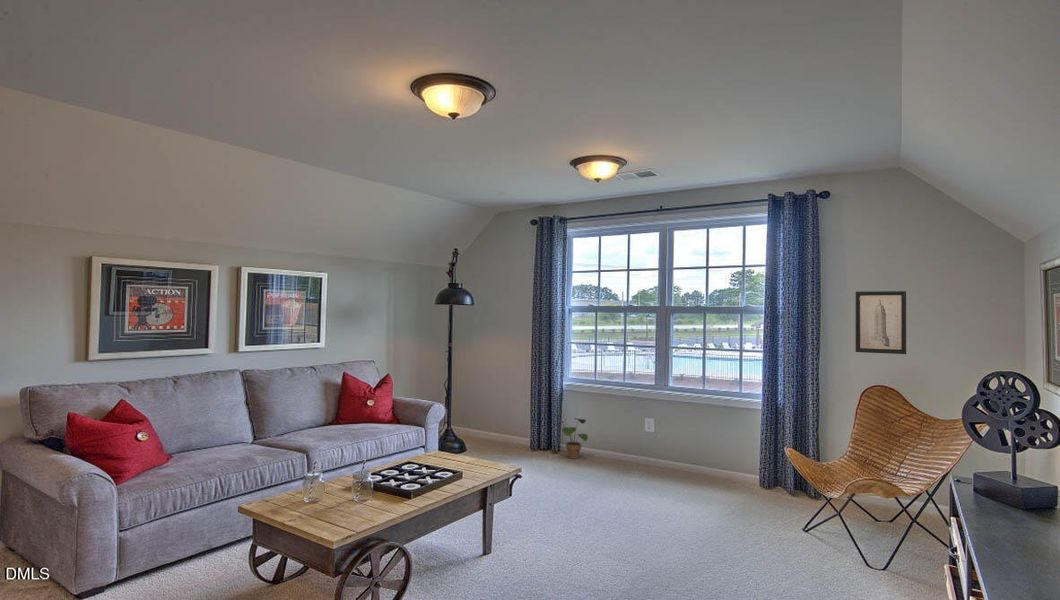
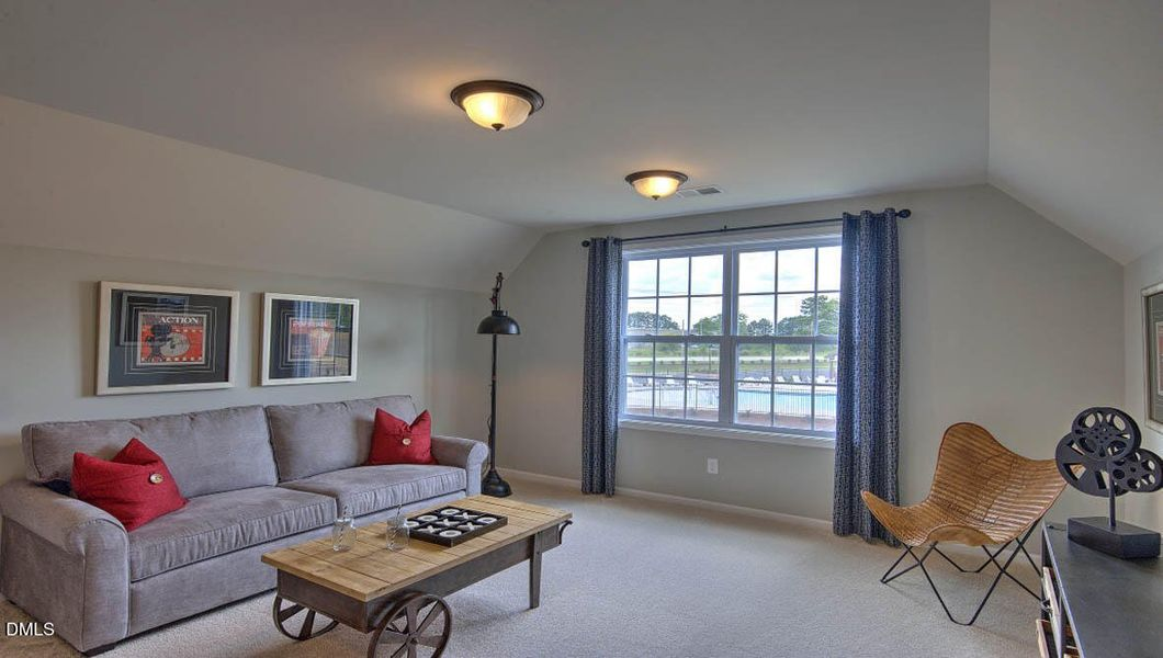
- potted plant (572, 438)
- wall art (880, 322)
